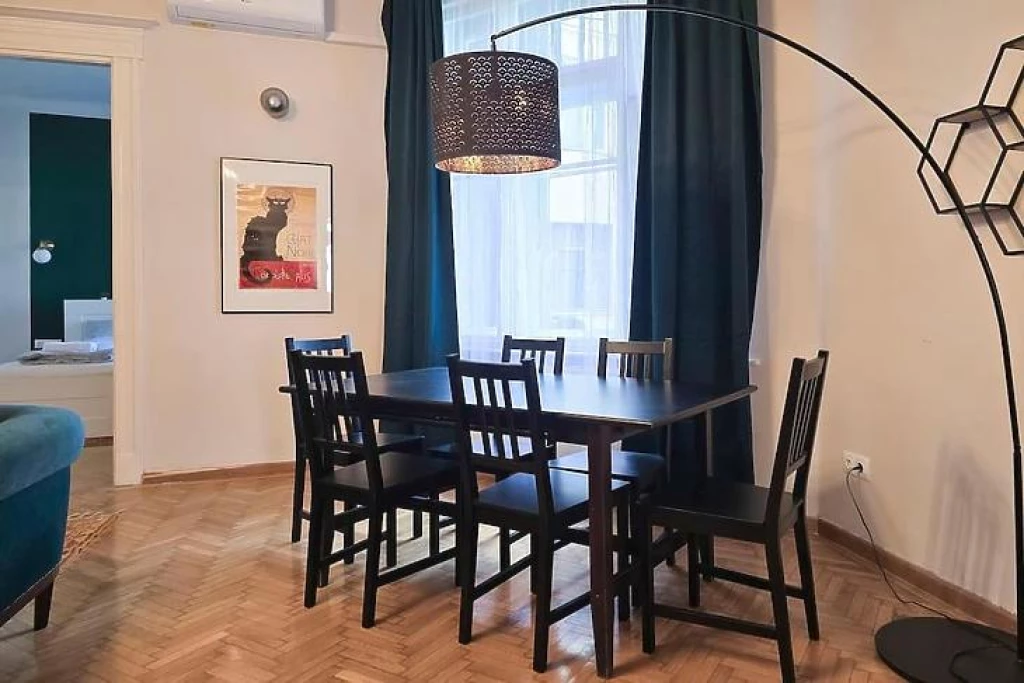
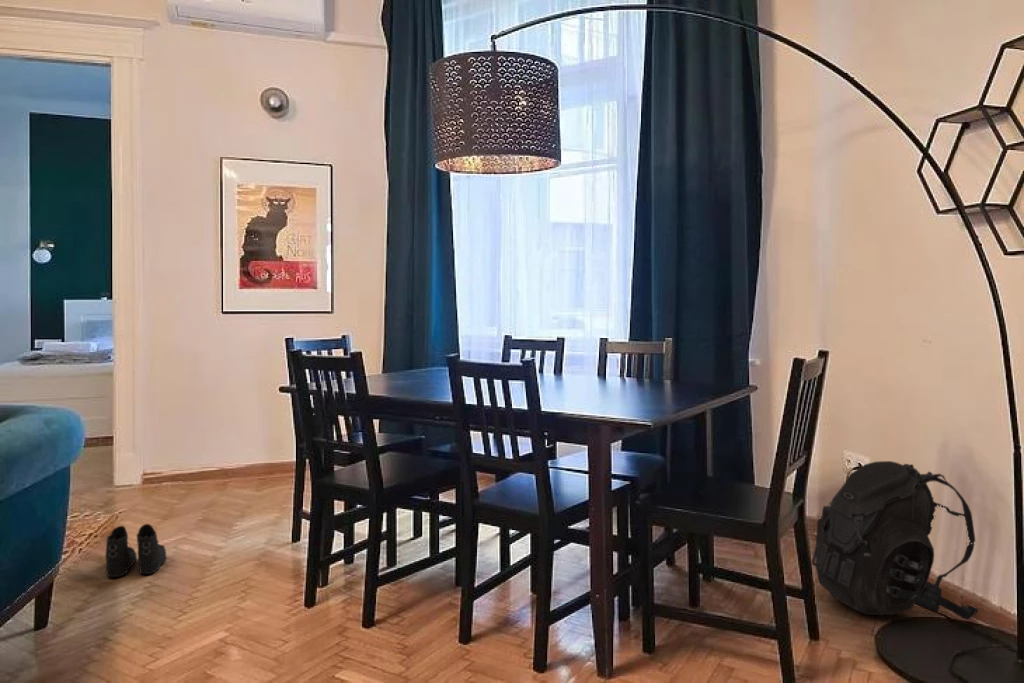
+ boots (138, 545)
+ backpack (889, 534)
